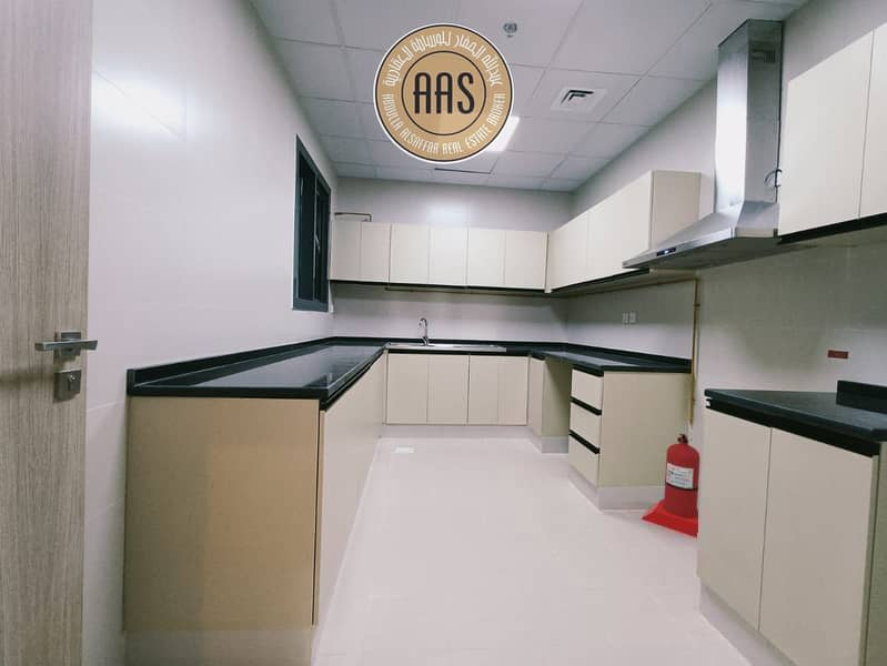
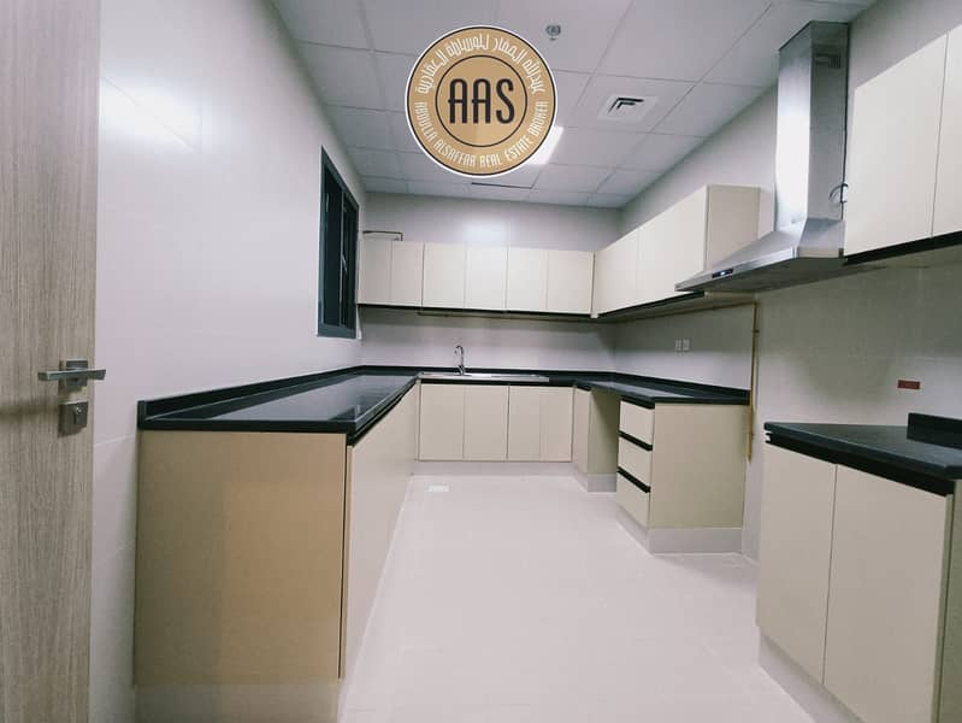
- fire extinguisher (675, 475)
